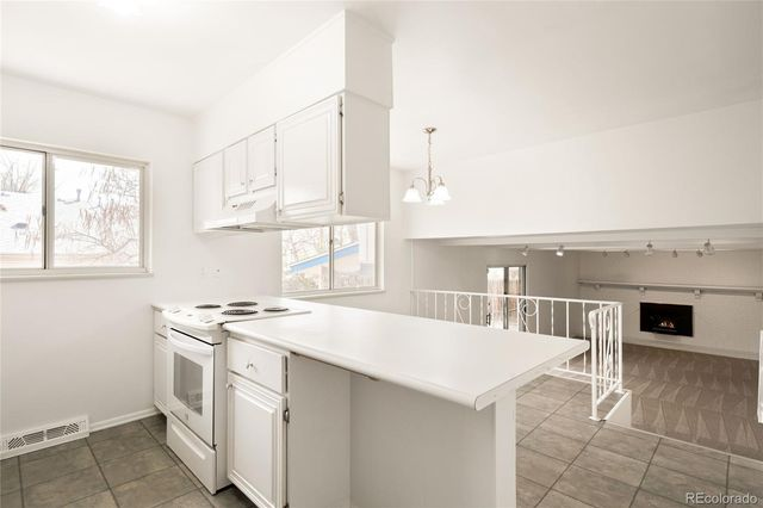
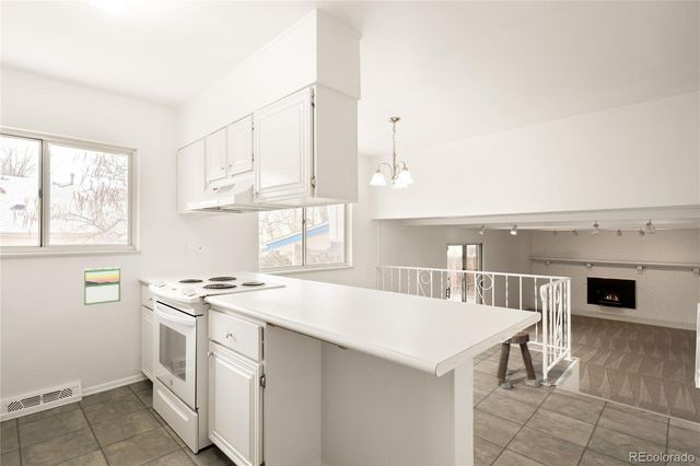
+ stool (509, 353)
+ calendar (102, 284)
